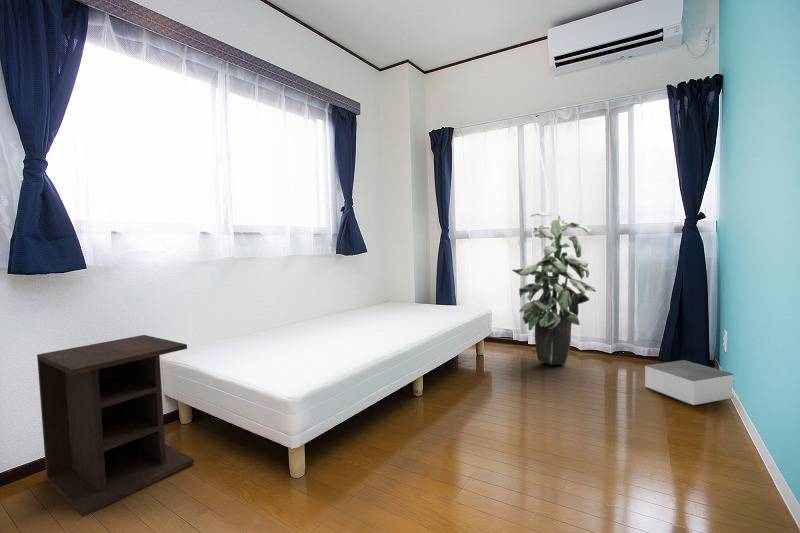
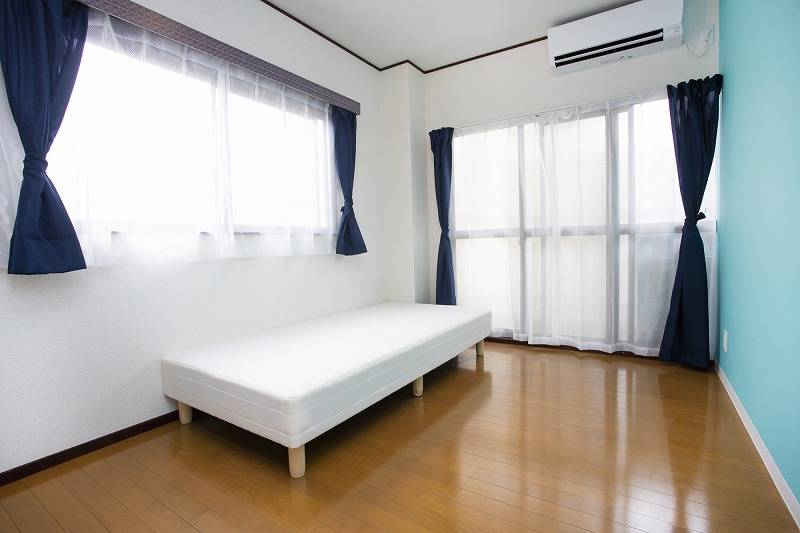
- storage box (688, 380)
- indoor plant (550, 287)
- nightstand (118, 410)
